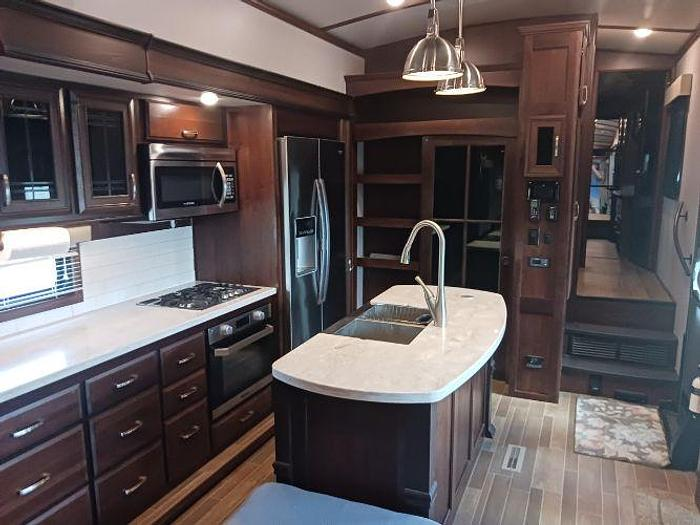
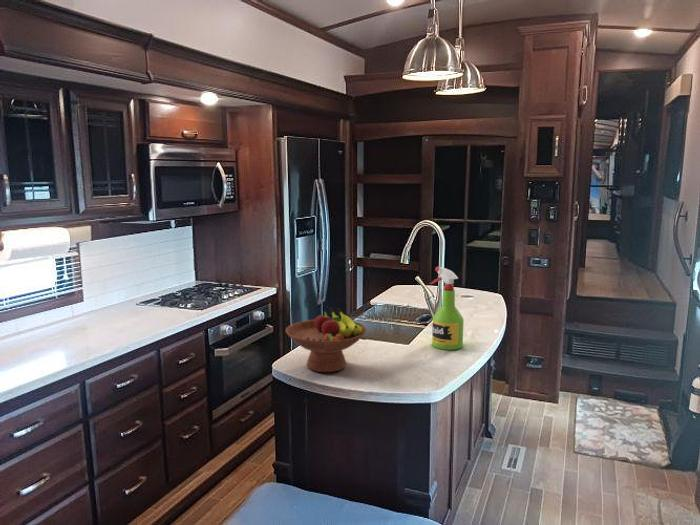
+ spray bottle (444, 306)
+ fruit bowl (326, 340)
